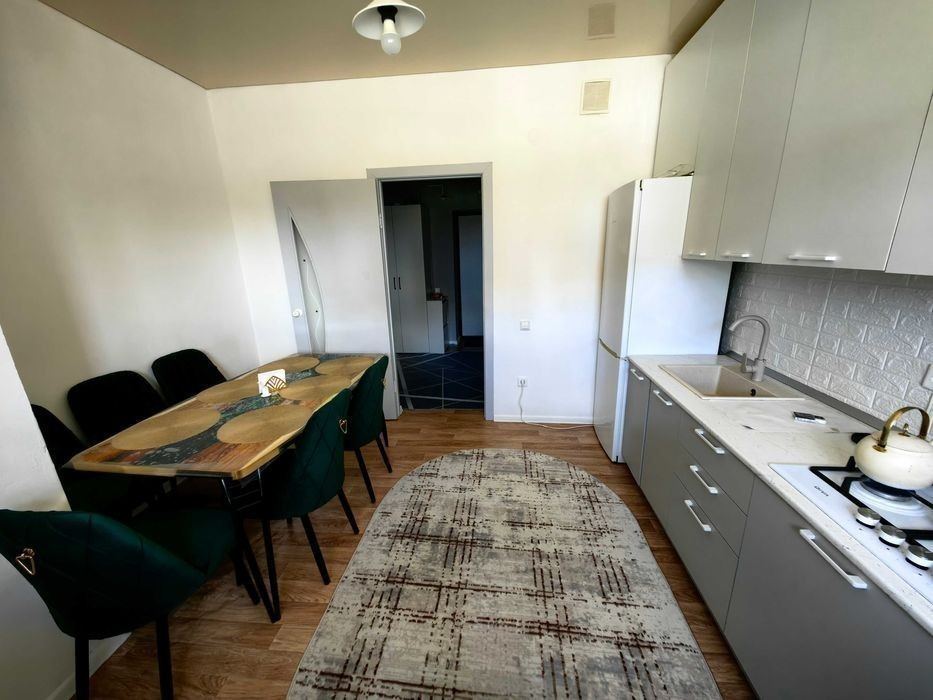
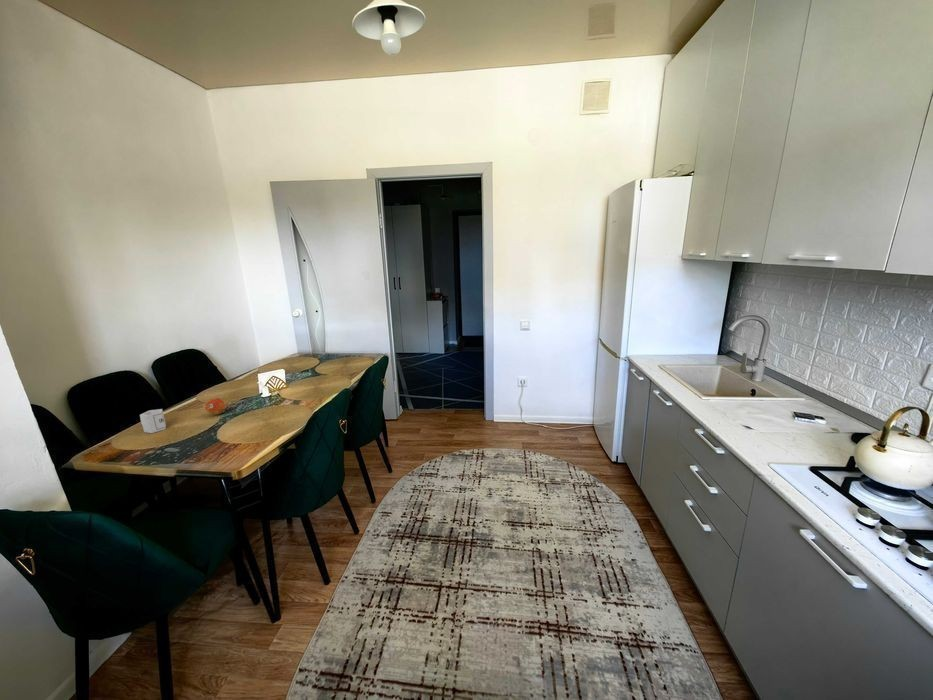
+ fruit (215, 406)
+ cup (152, 421)
